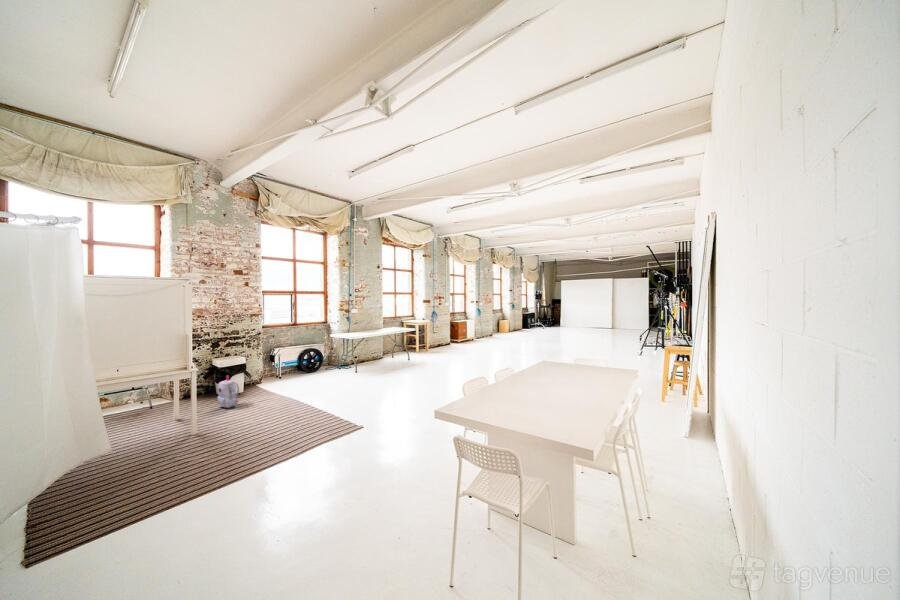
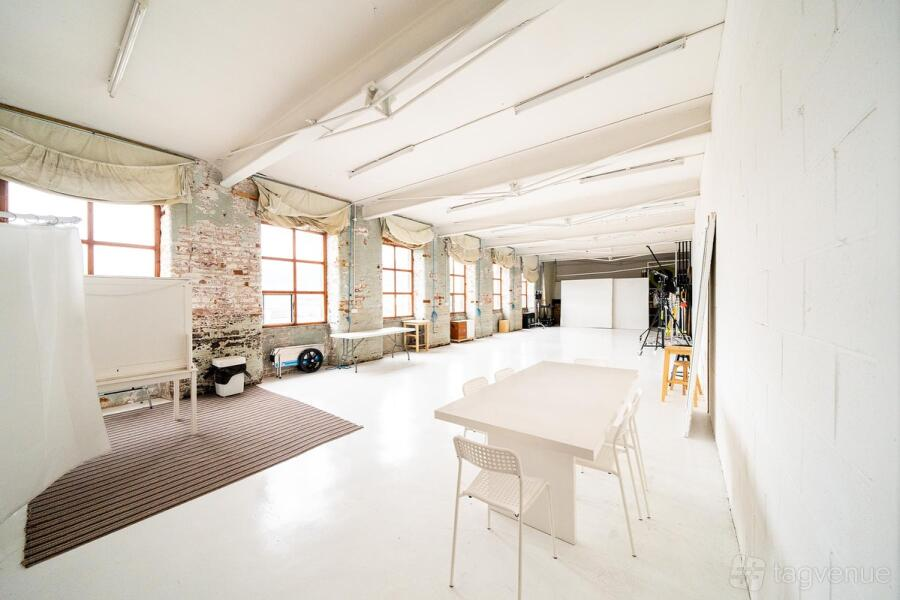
- backpack (228, 390)
